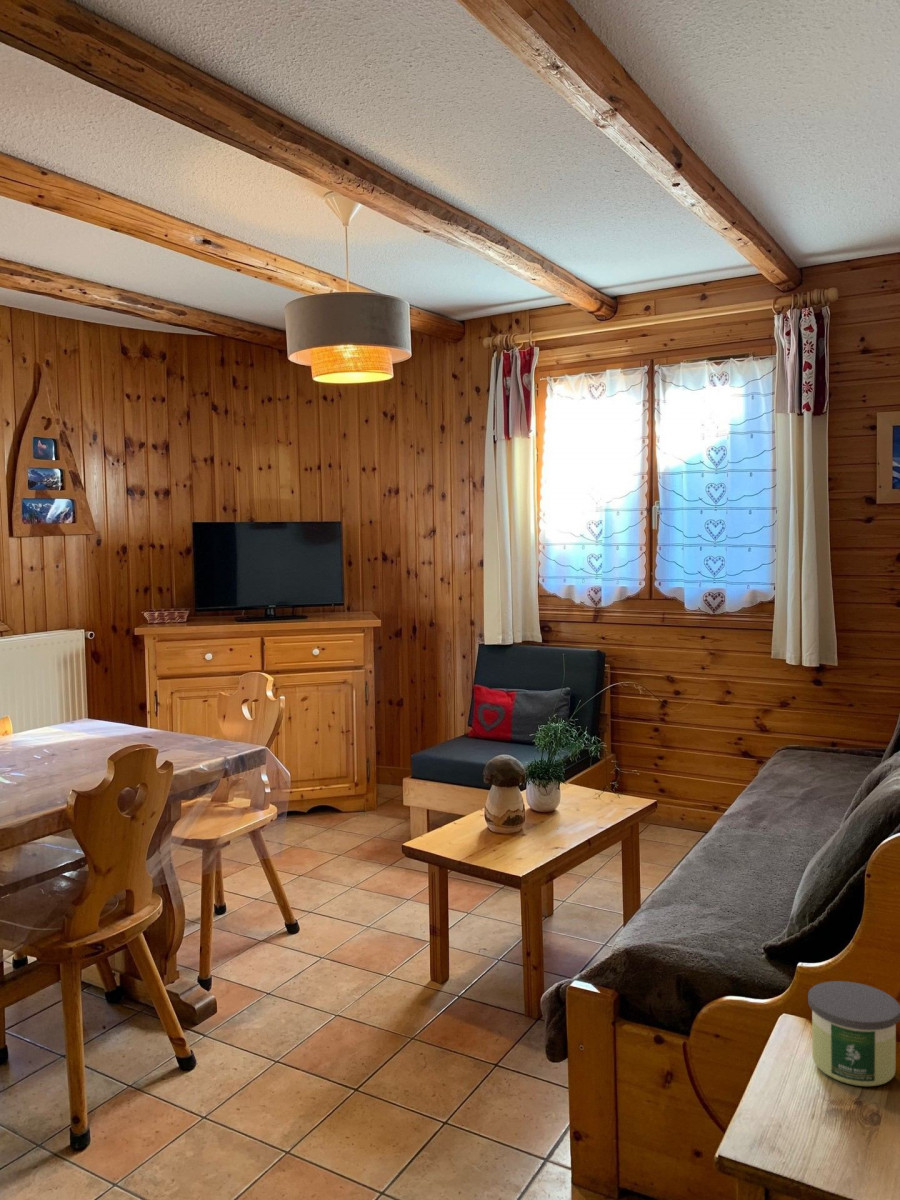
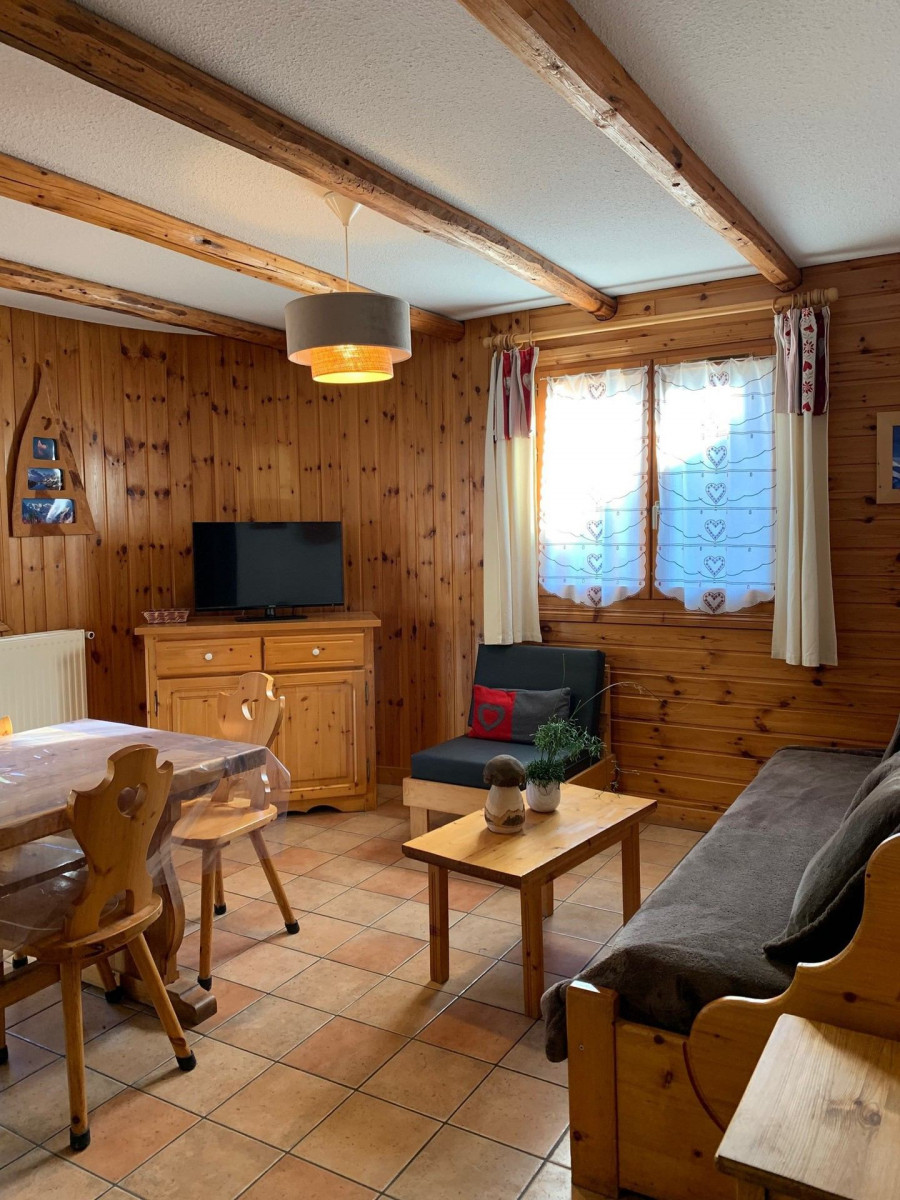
- candle (853, 1034)
